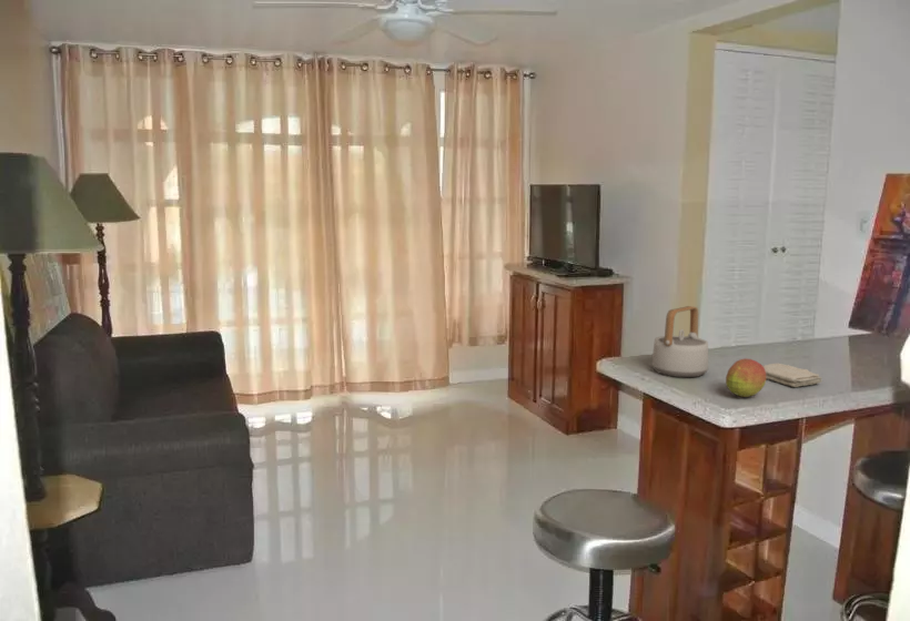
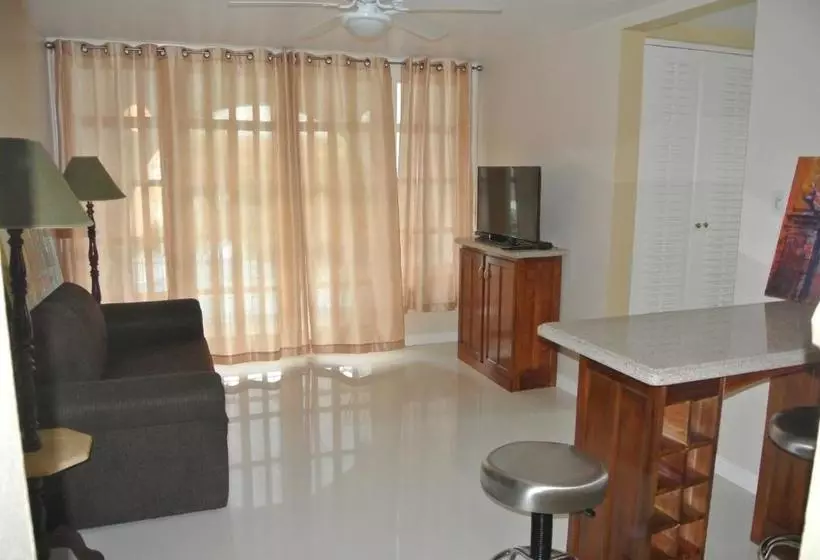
- washcloth (783, 374)
- fruit (745, 378)
- teapot (684, 339)
